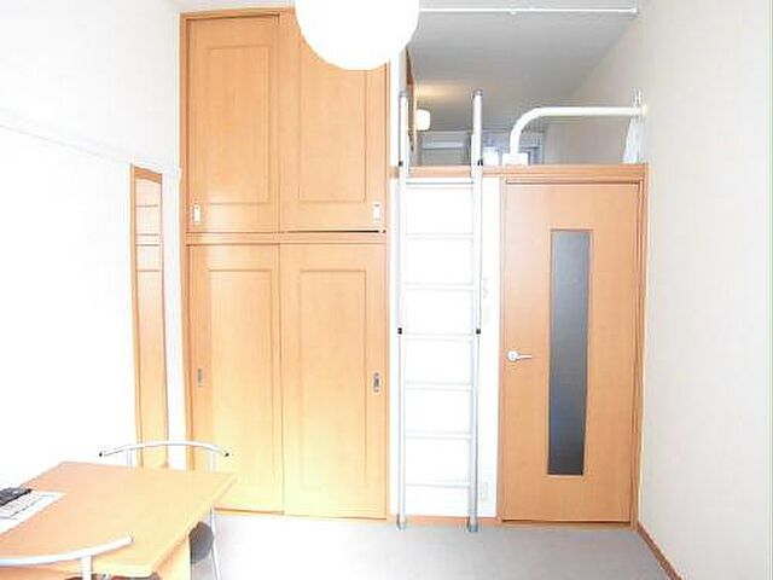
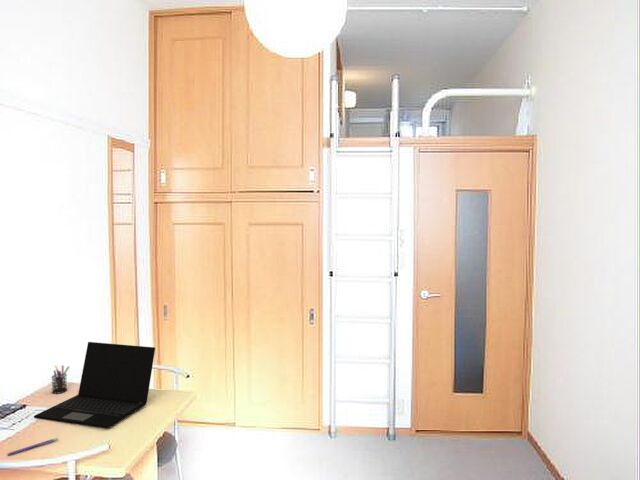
+ laptop (98, 381)
+ pen (33, 446)
+ pen holder (61, 377)
